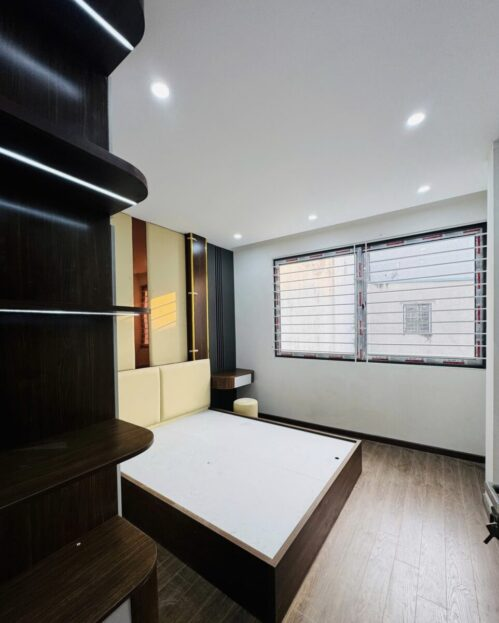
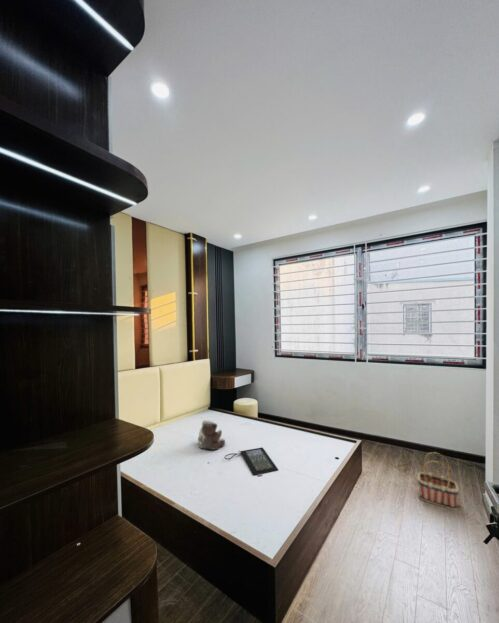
+ basket (437, 478)
+ clutch bag (256, 458)
+ teddy bear (211, 432)
